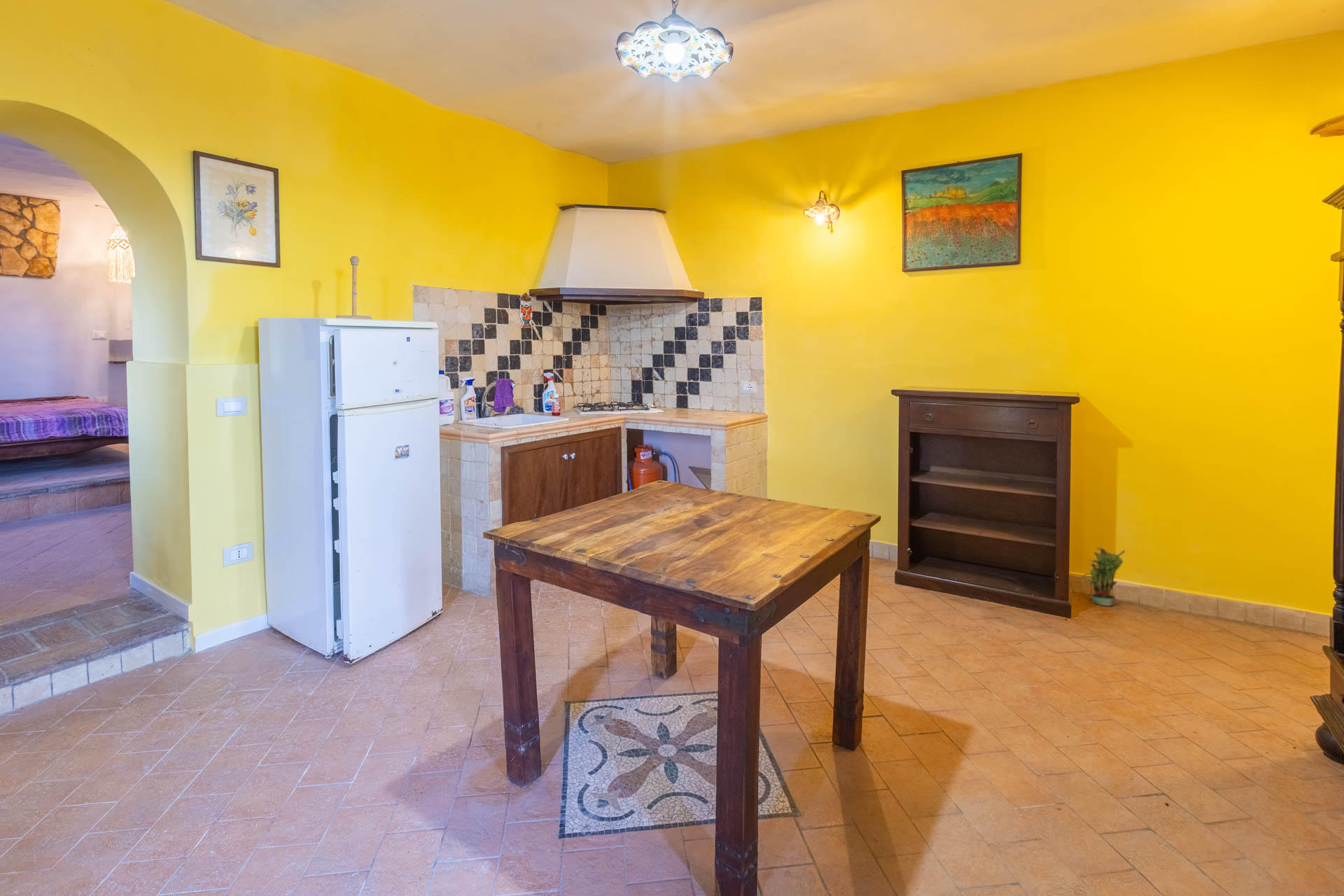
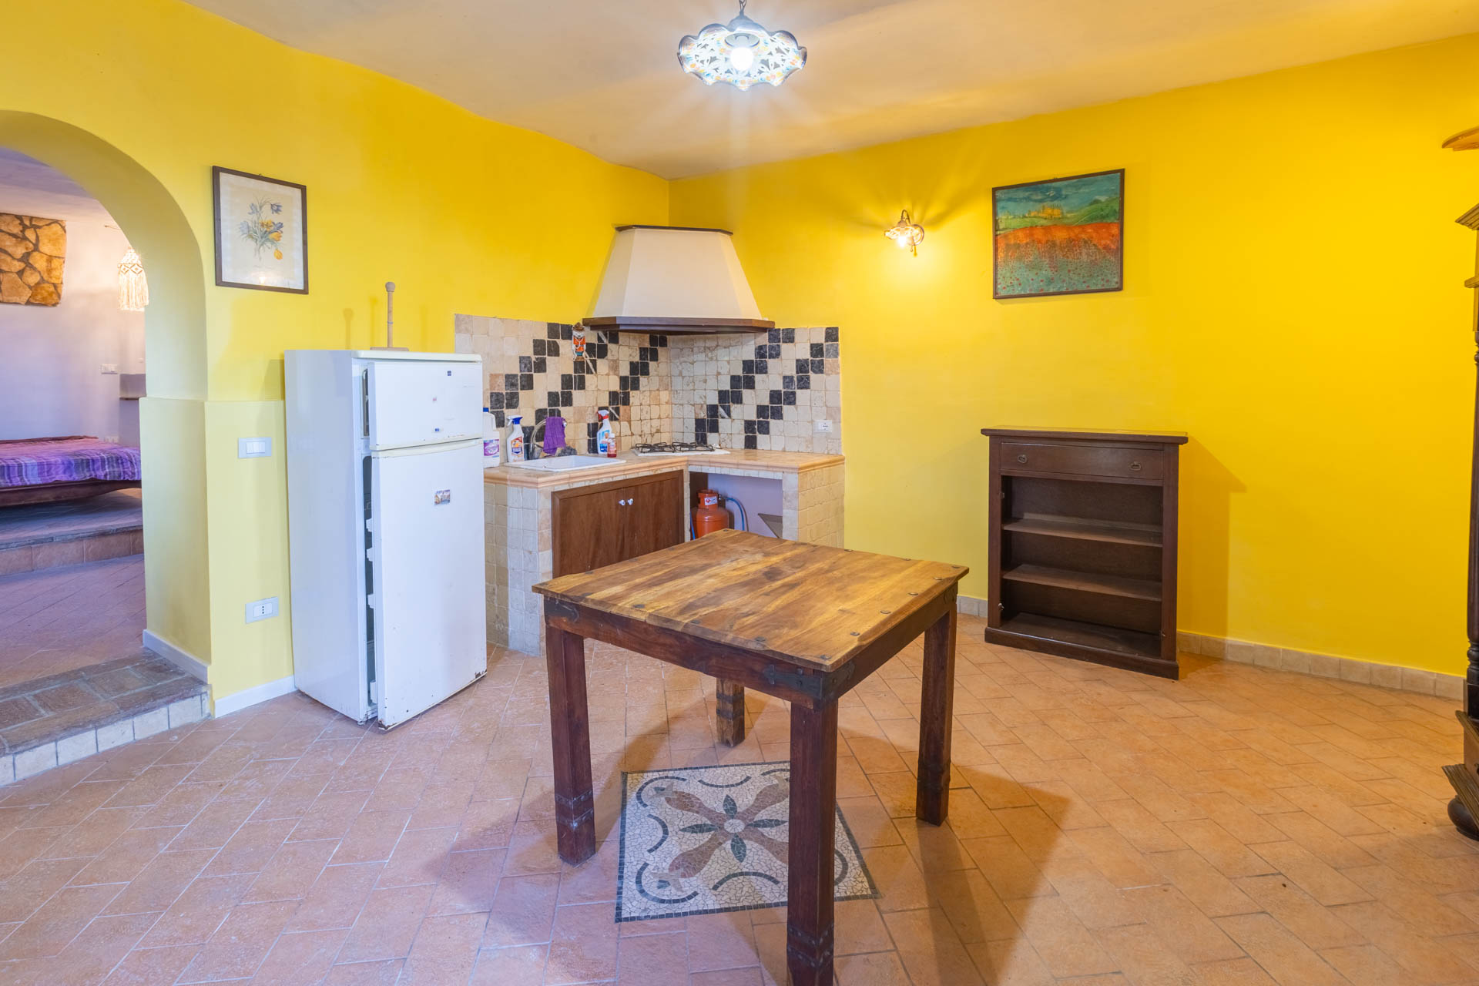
- potted plant (1101, 574)
